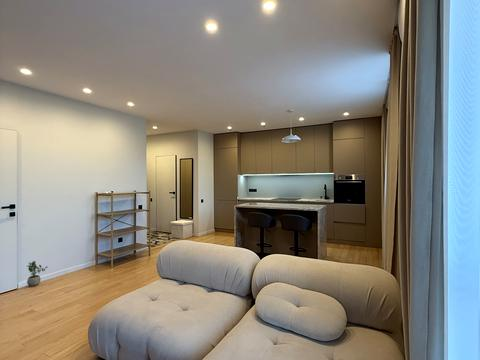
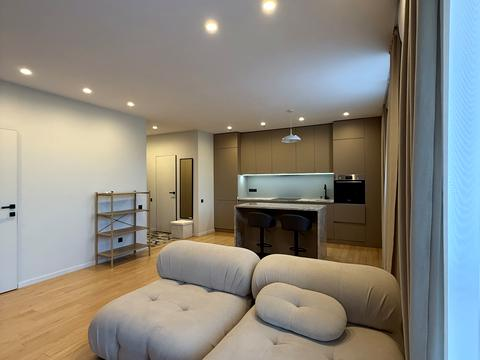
- potted plant (36, 272)
